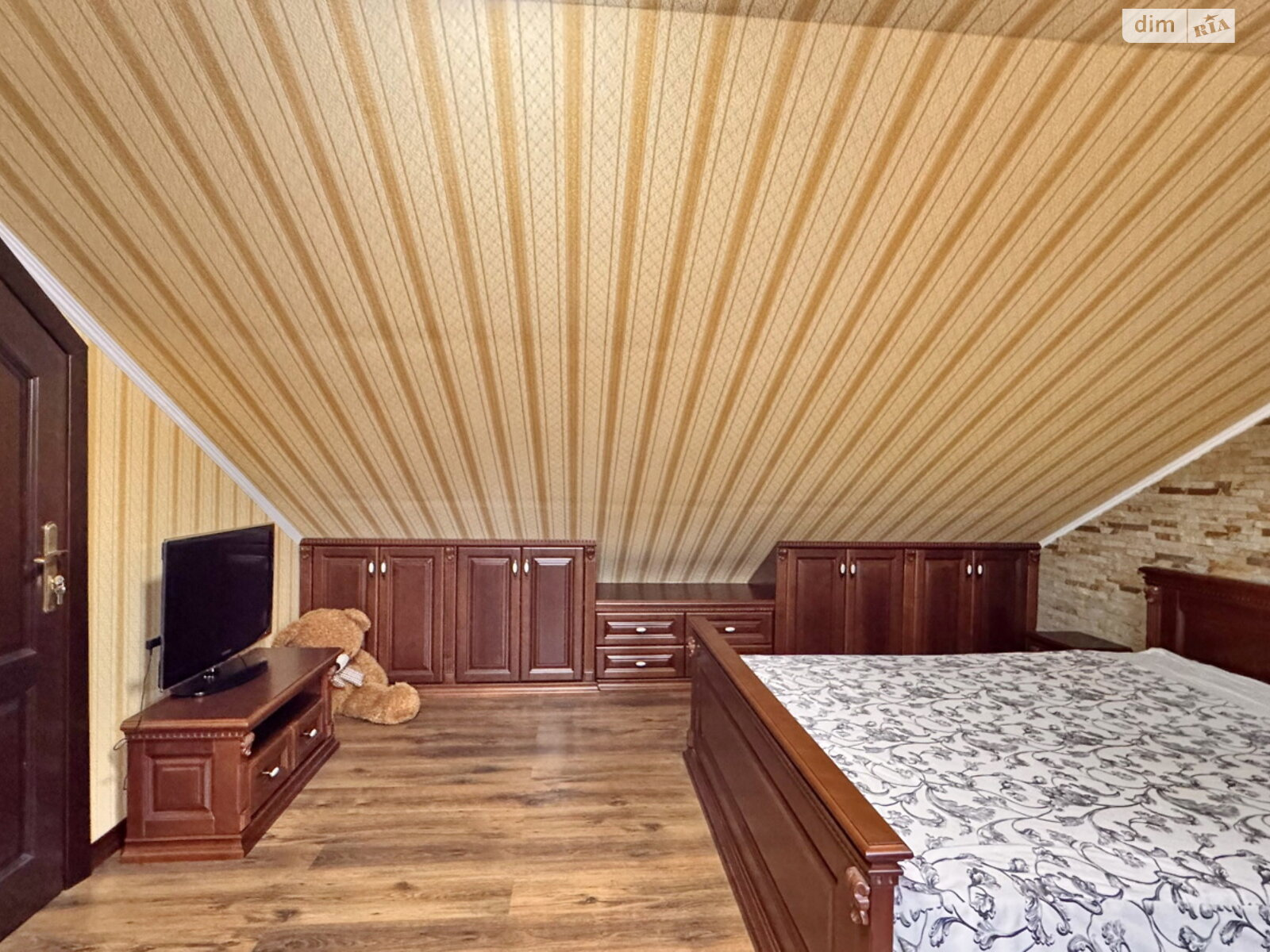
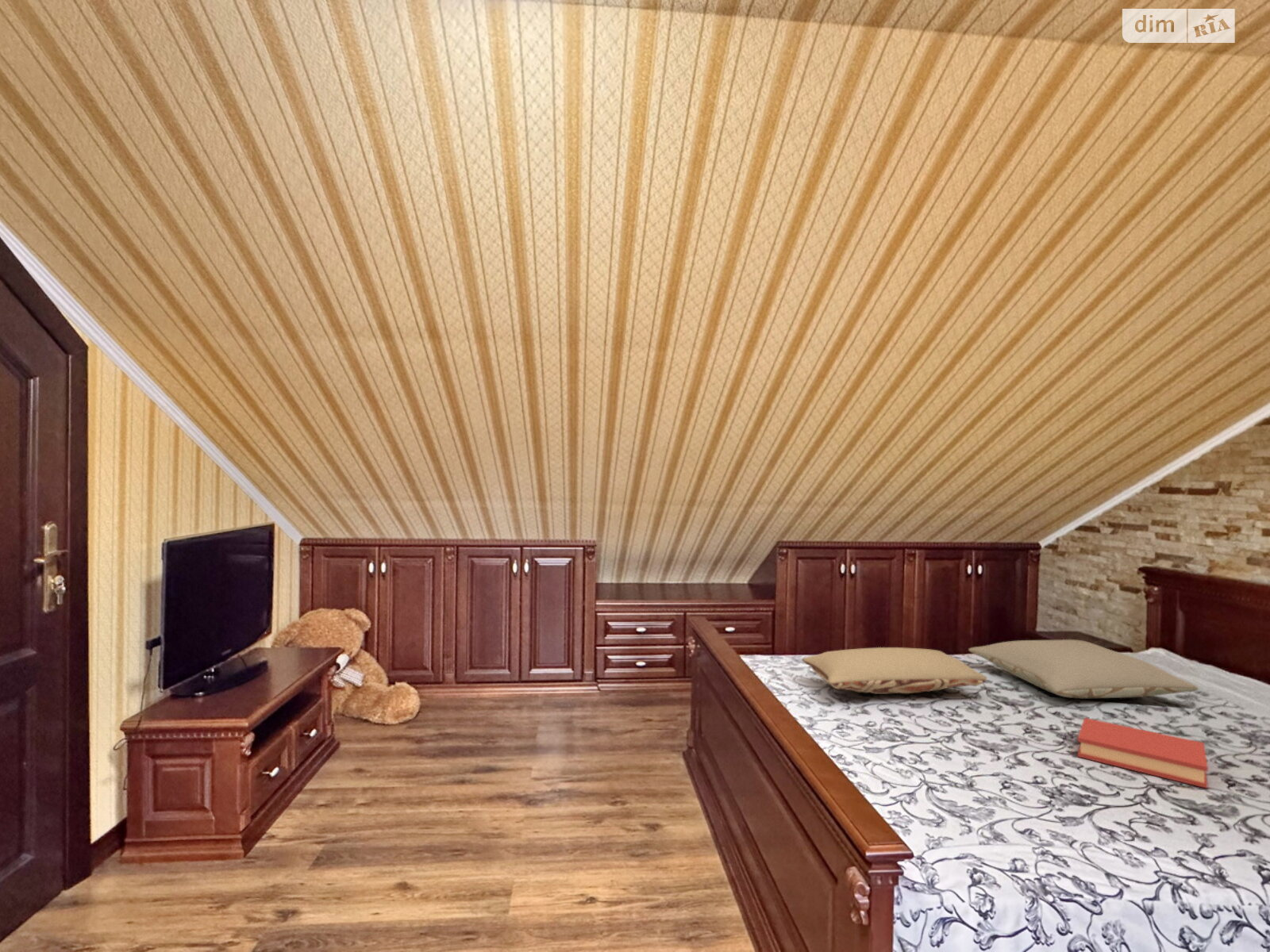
+ hardback book (1140, 749)
+ pillow (1072, 667)
+ pillow (891, 670)
